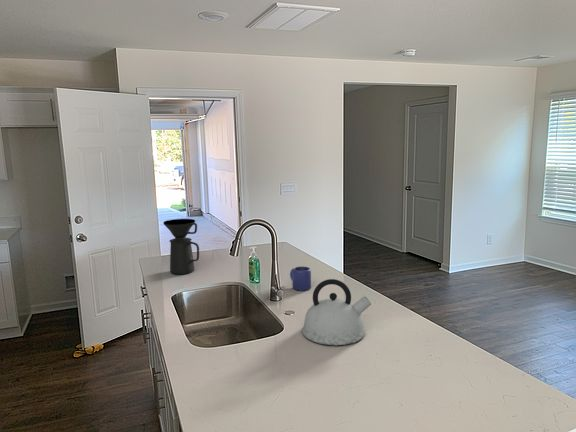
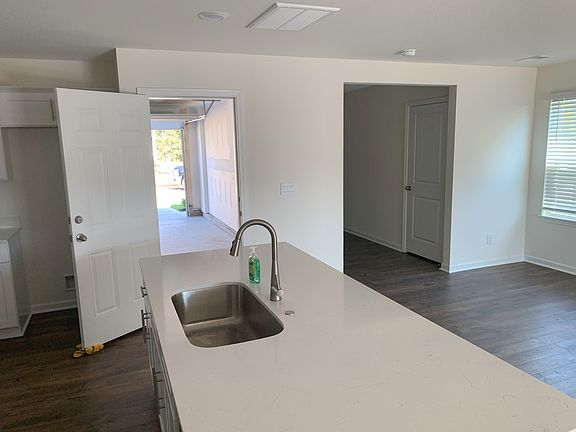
- coffee maker (180, 246)
- mug (299, 277)
- kettle (336, 305)
